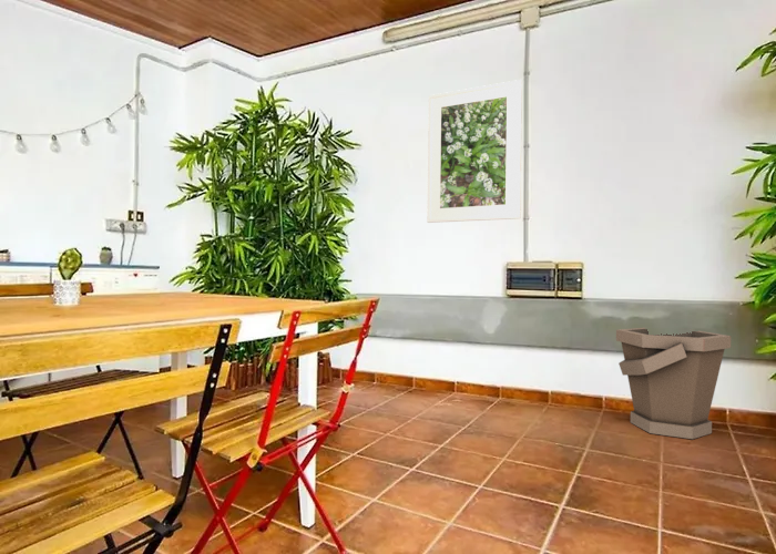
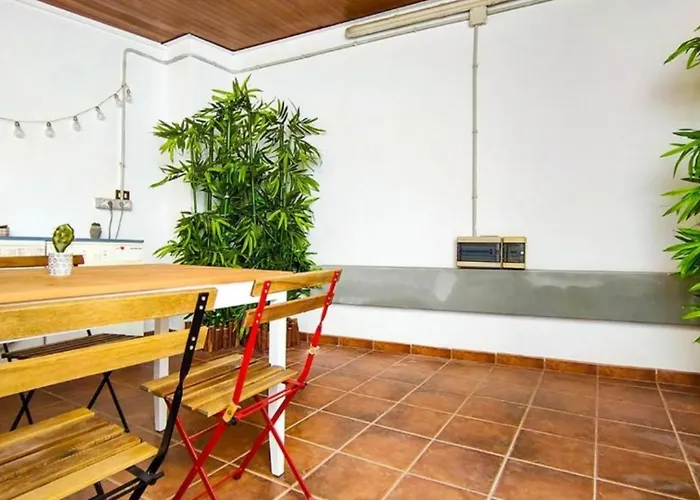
- bucket (670, 380)
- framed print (472, 154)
